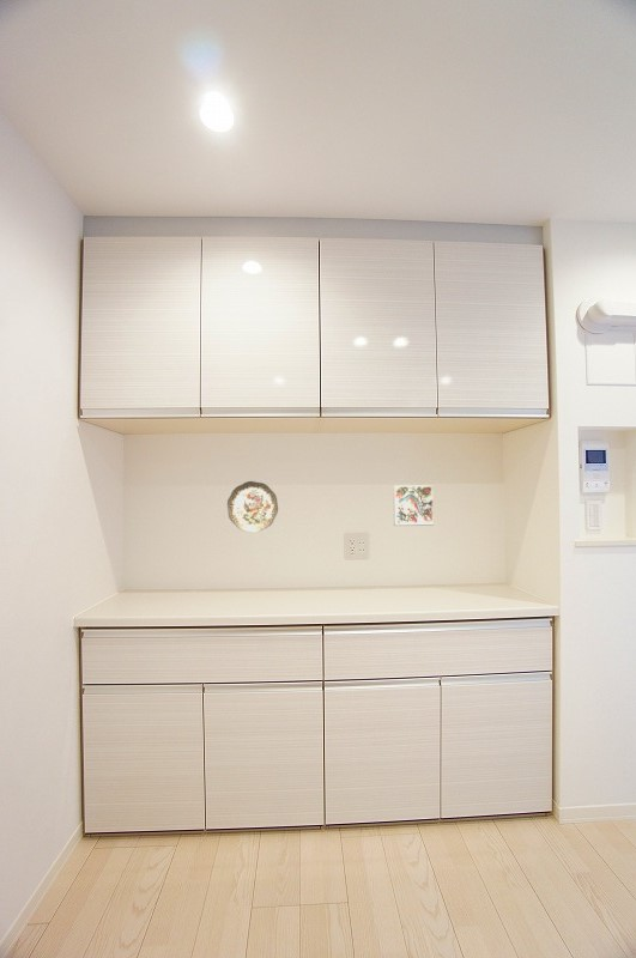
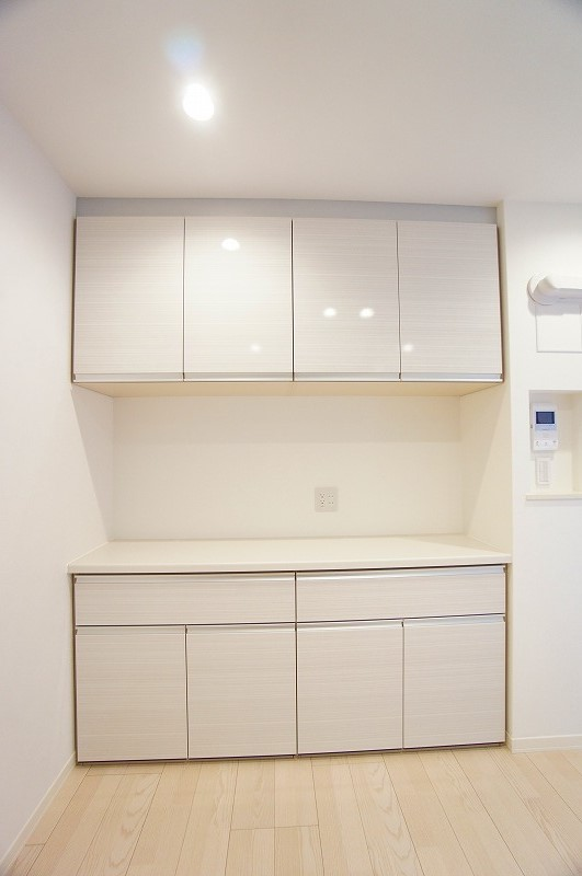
- decorative tile (413, 505)
- decorative plate (253, 507)
